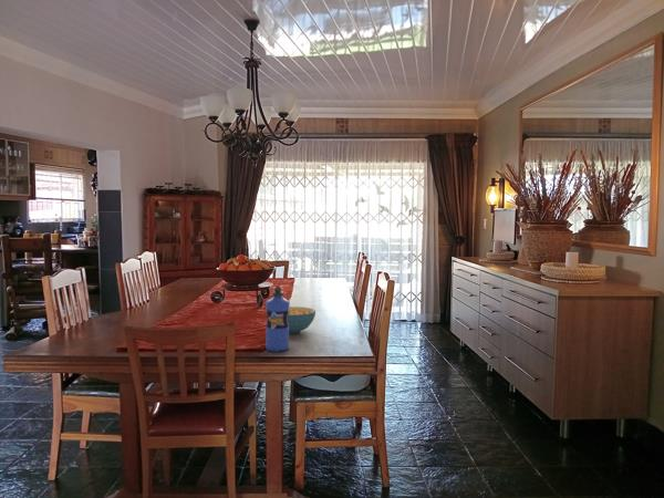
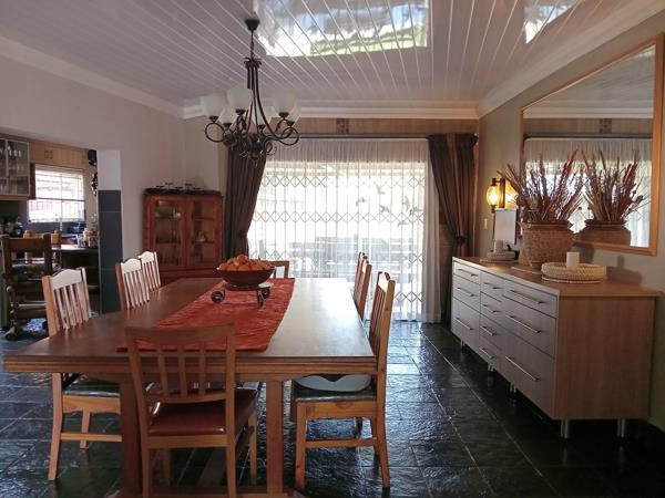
- cereal bowl (293, 321)
- water bottle (277, 317)
